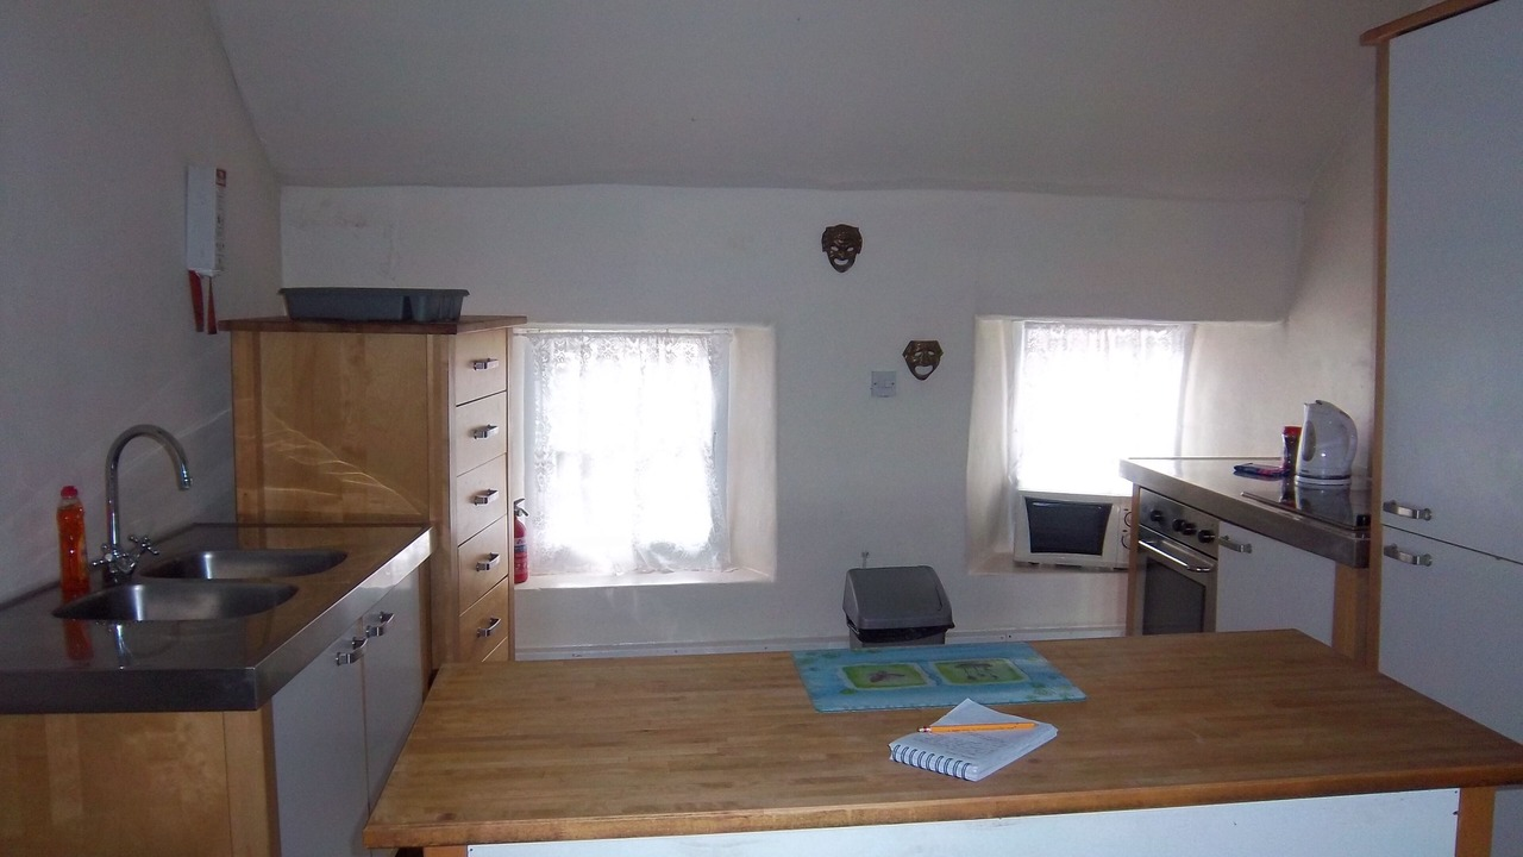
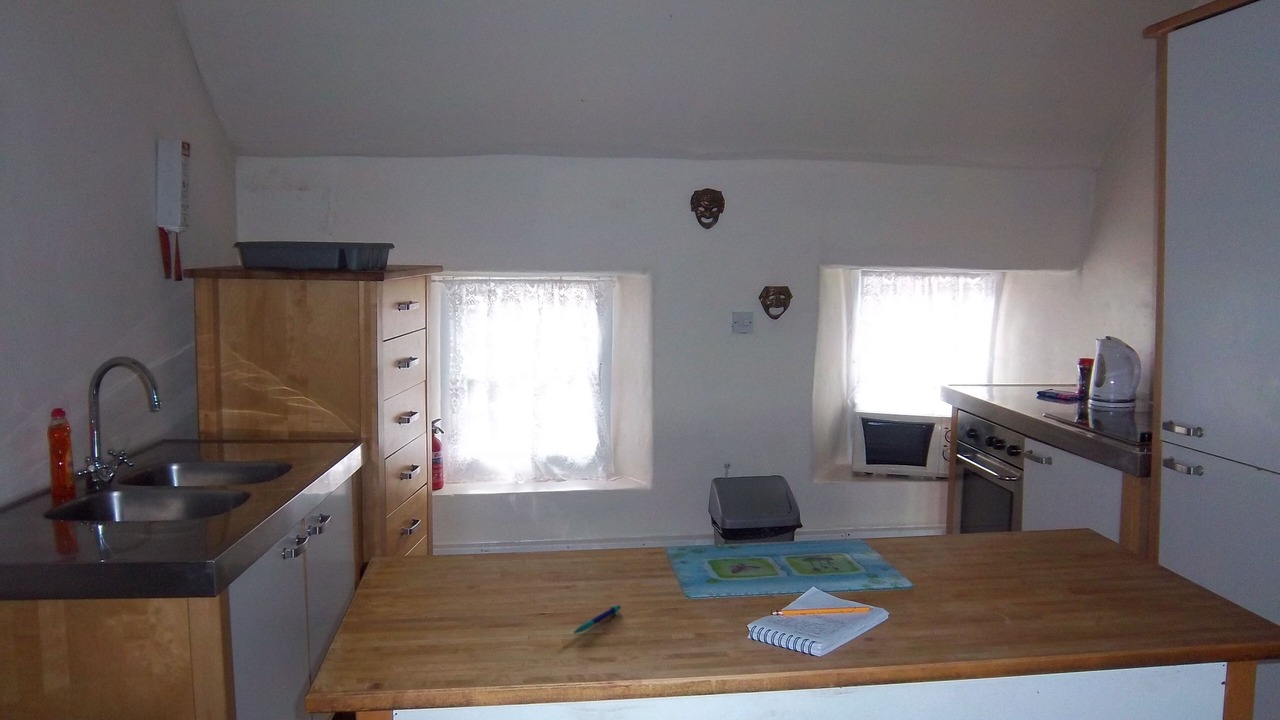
+ pen (596, 619)
